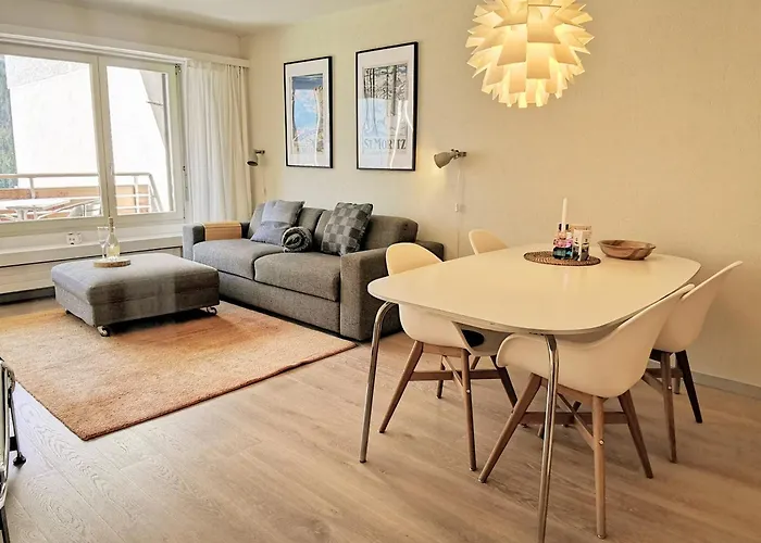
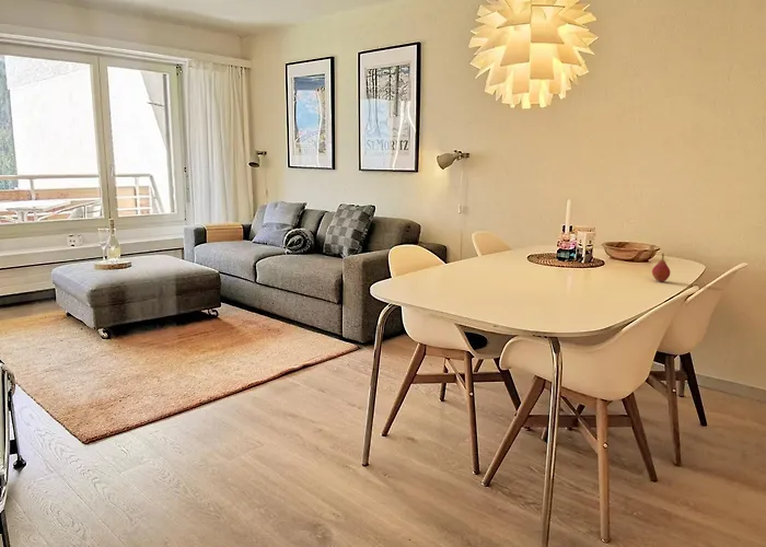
+ fruit (661, 267)
